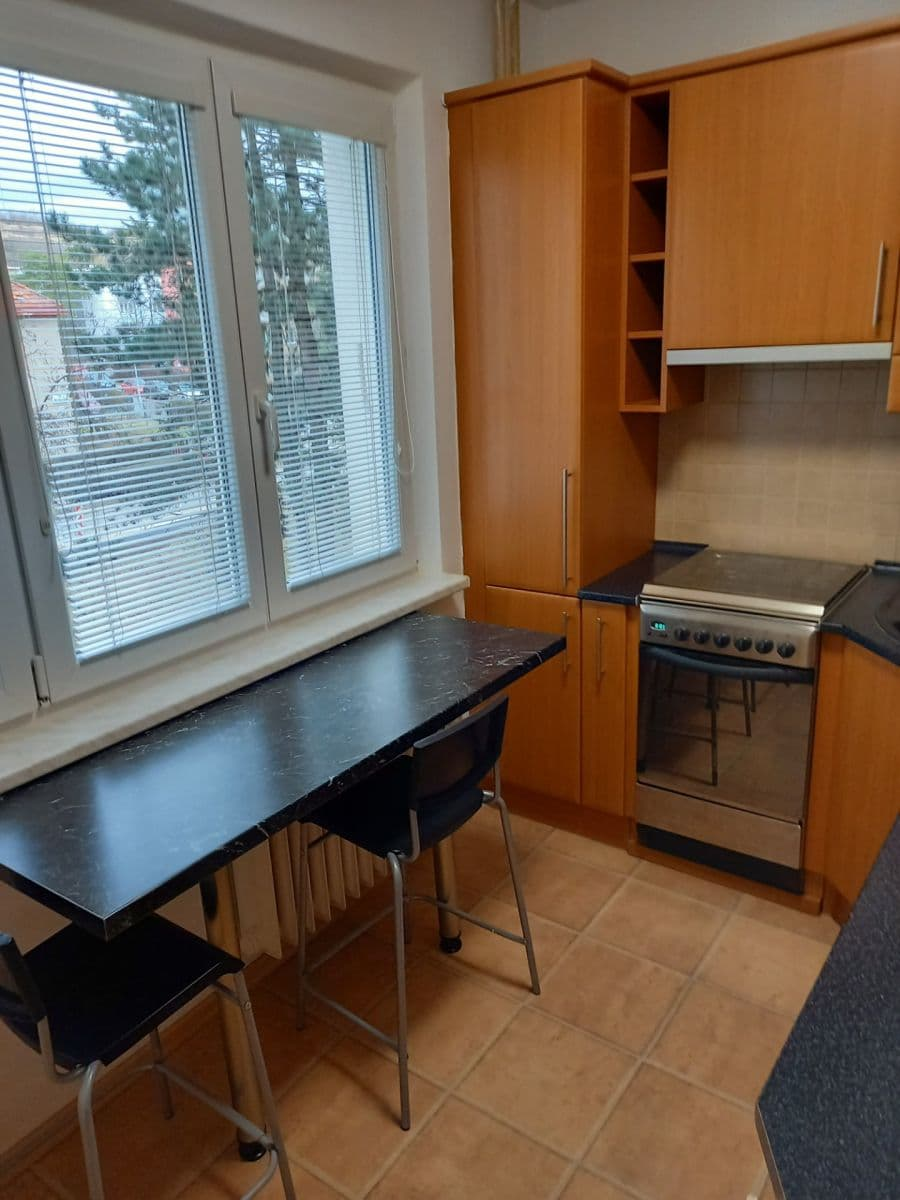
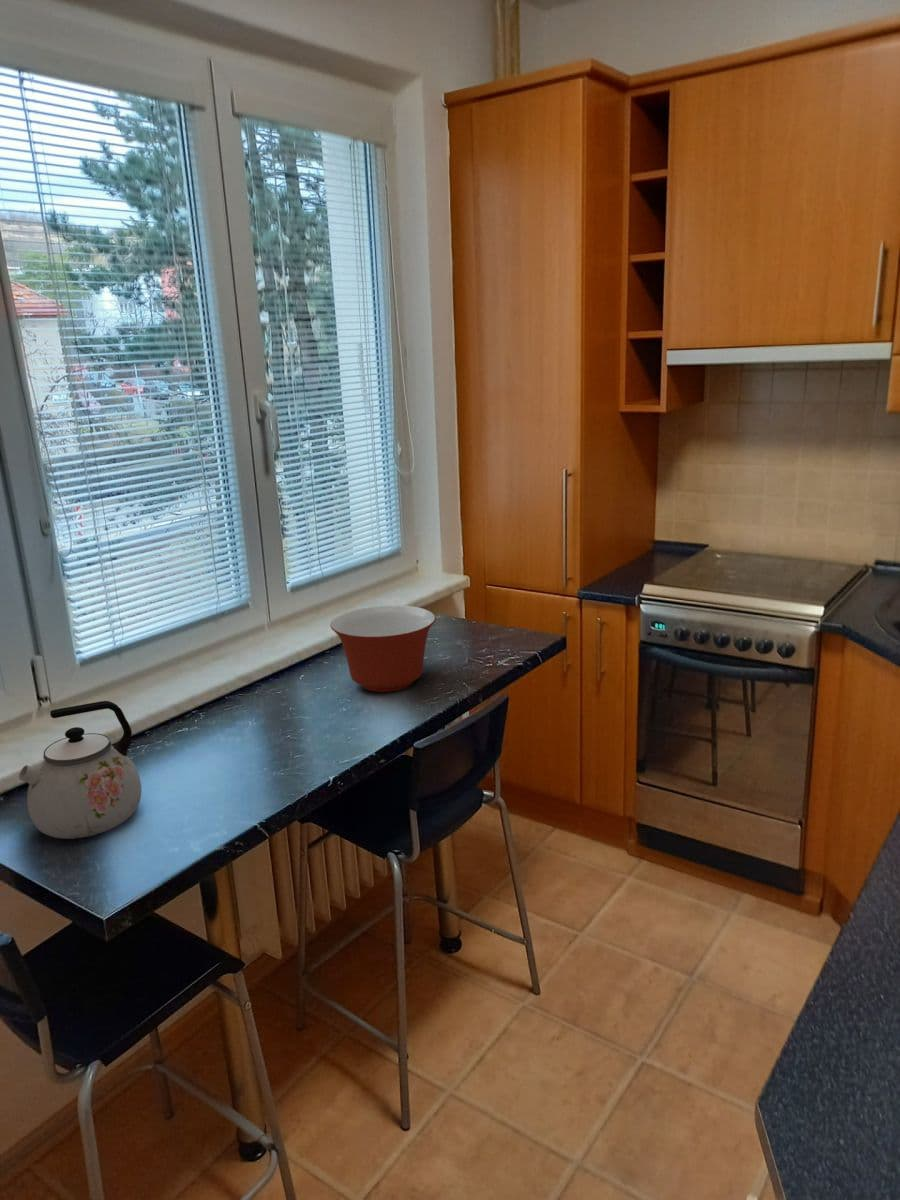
+ mixing bowl (385, 651)
+ kettle (79, 765)
